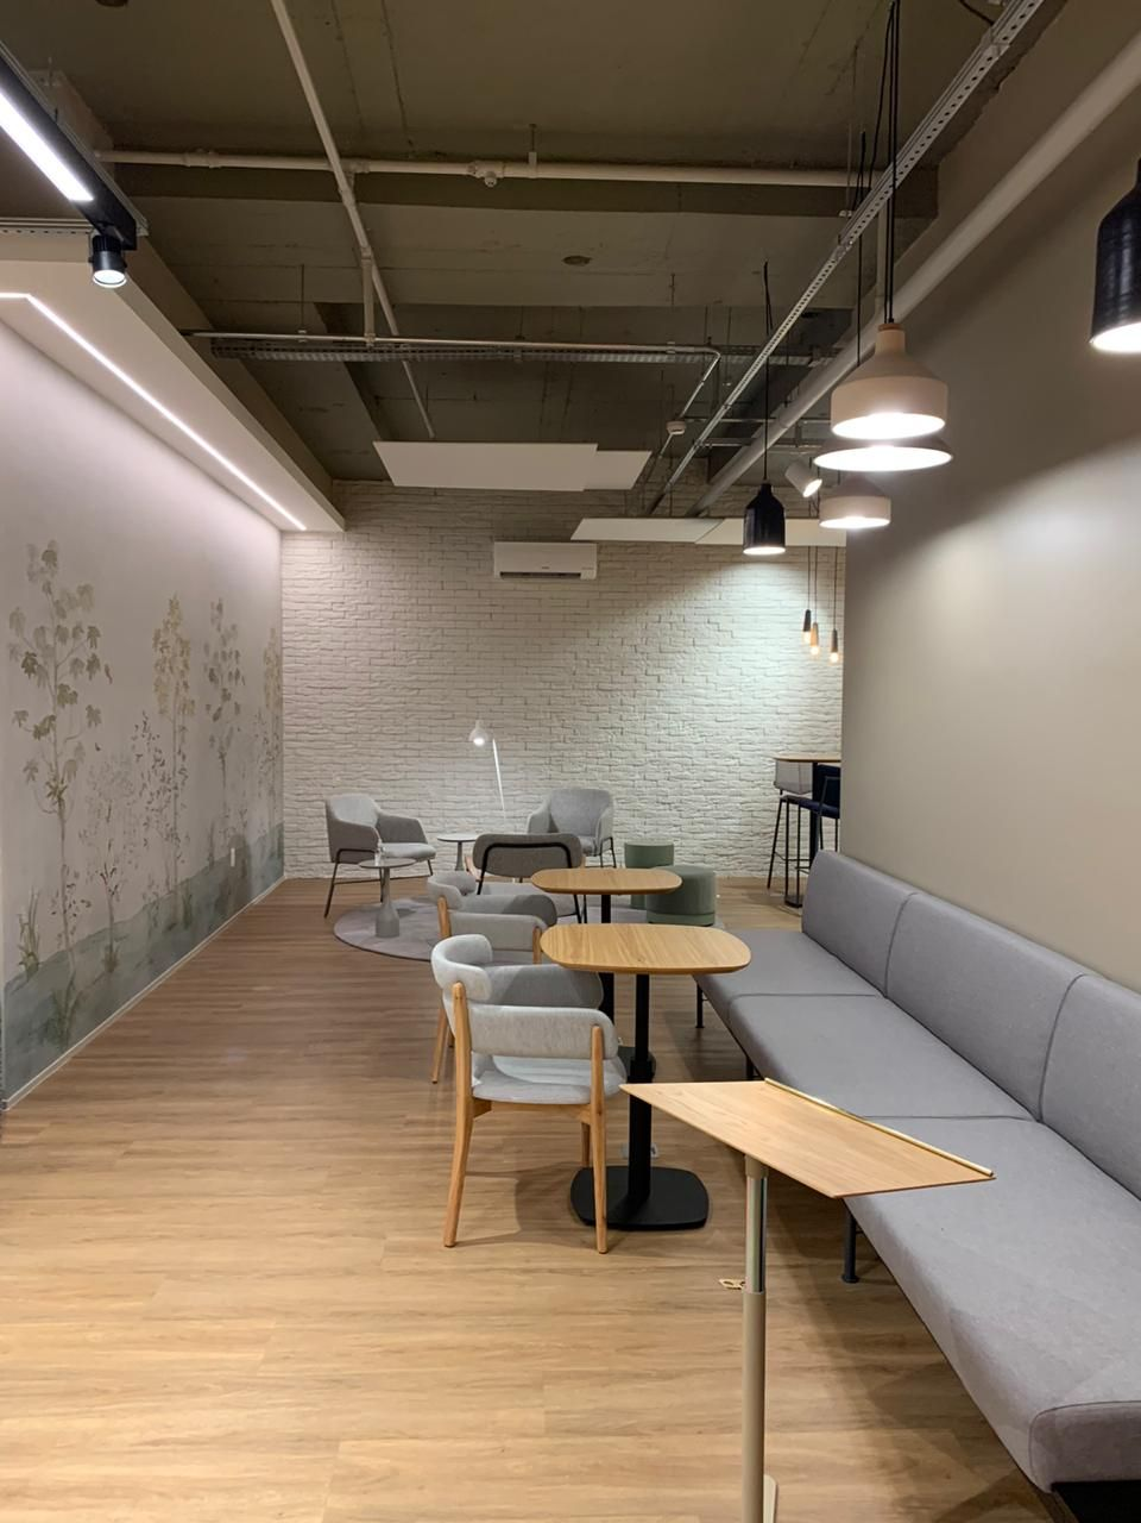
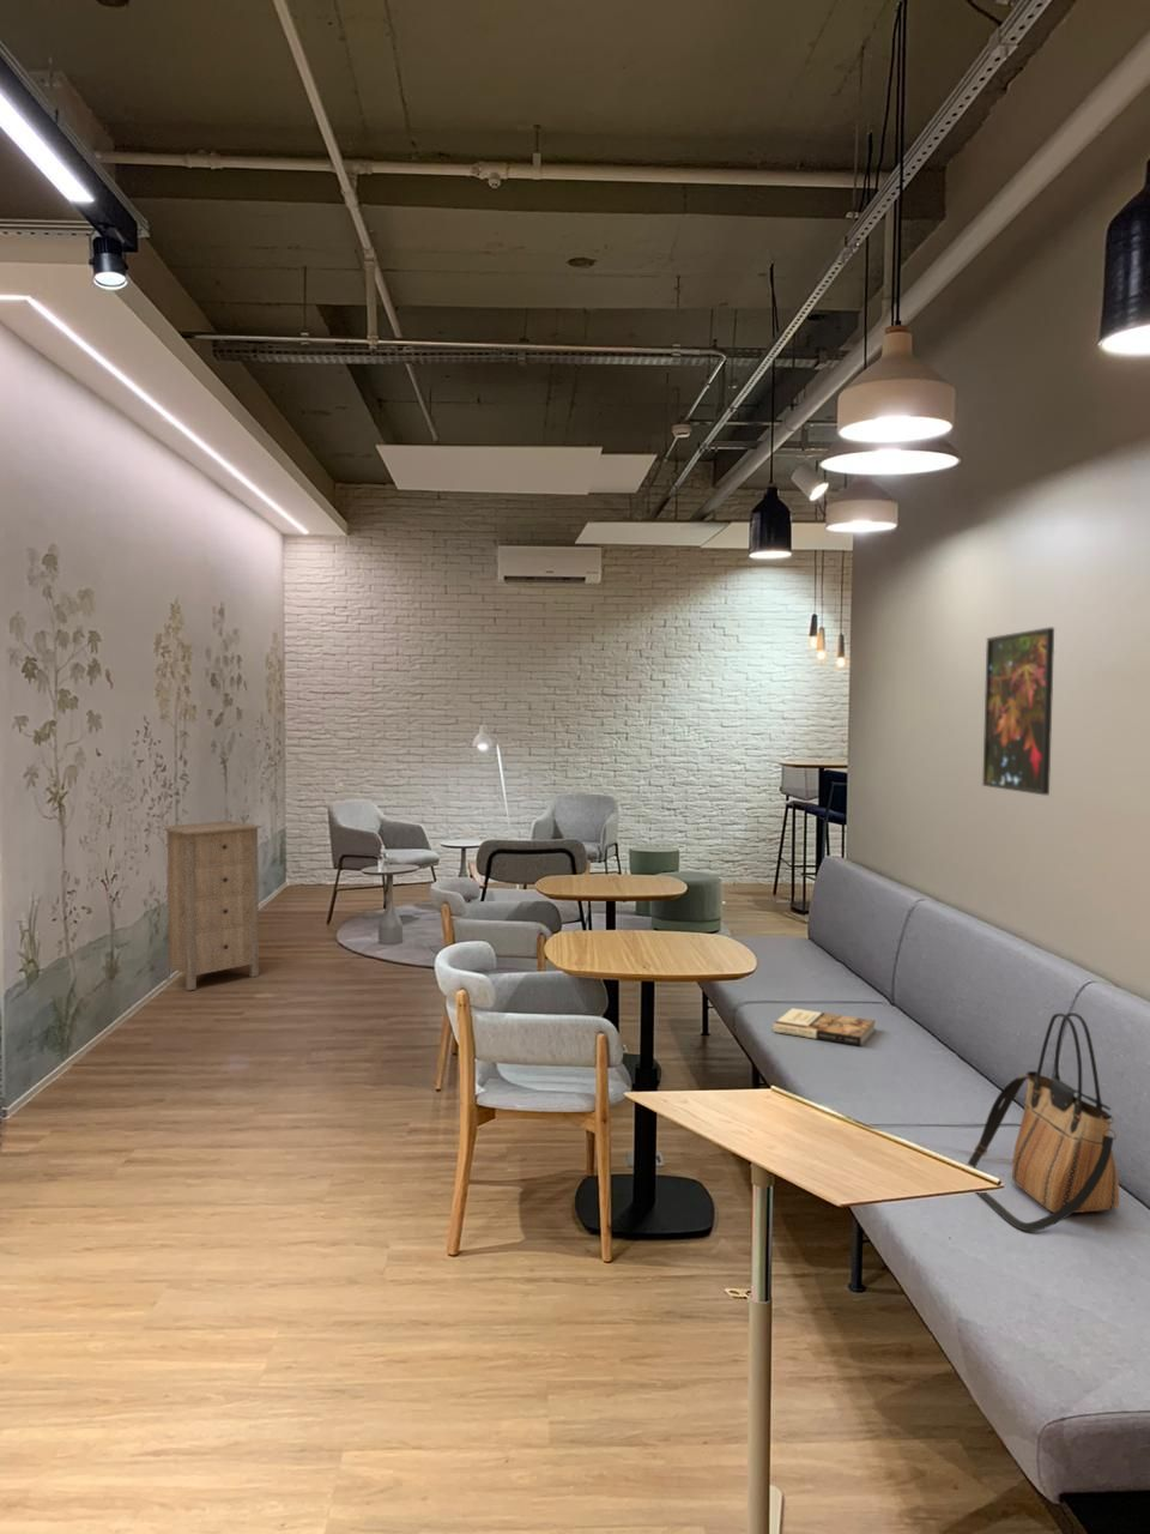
+ storage cabinet (209, 902)
+ tote bag (1041, 1104)
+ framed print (1016, 710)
+ book (824, 1025)
